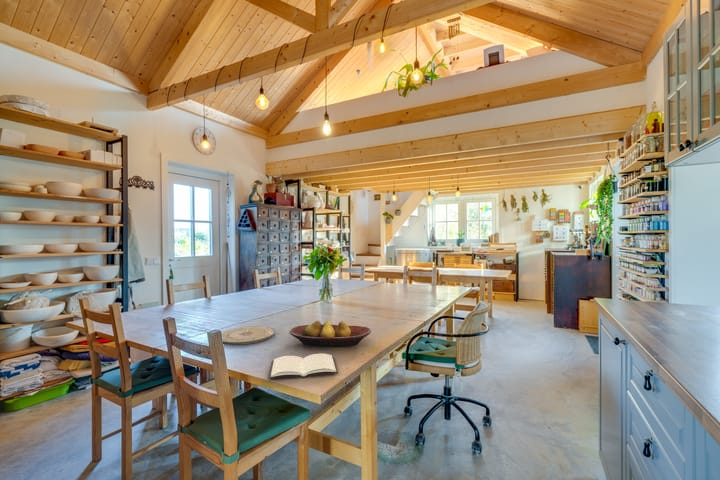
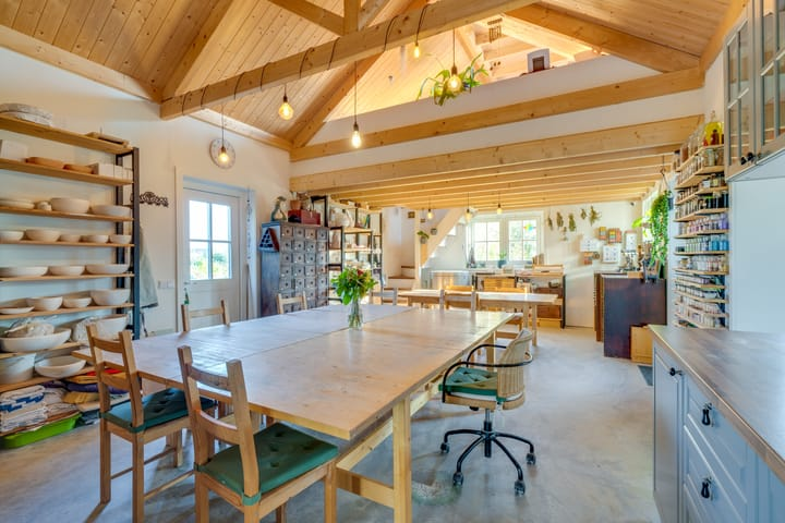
- book (303, 365)
- plate (246, 335)
- fruit bowl (330, 331)
